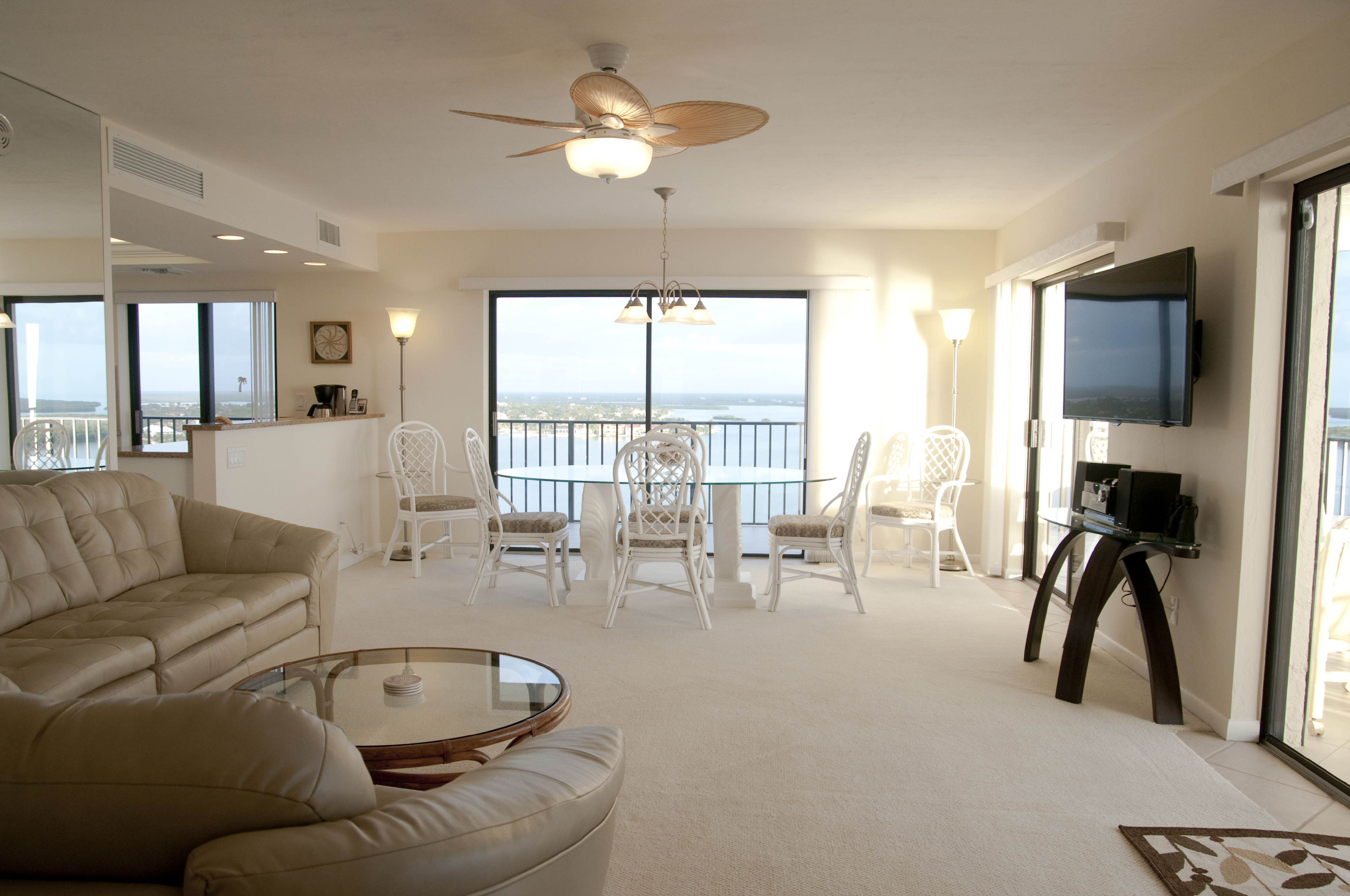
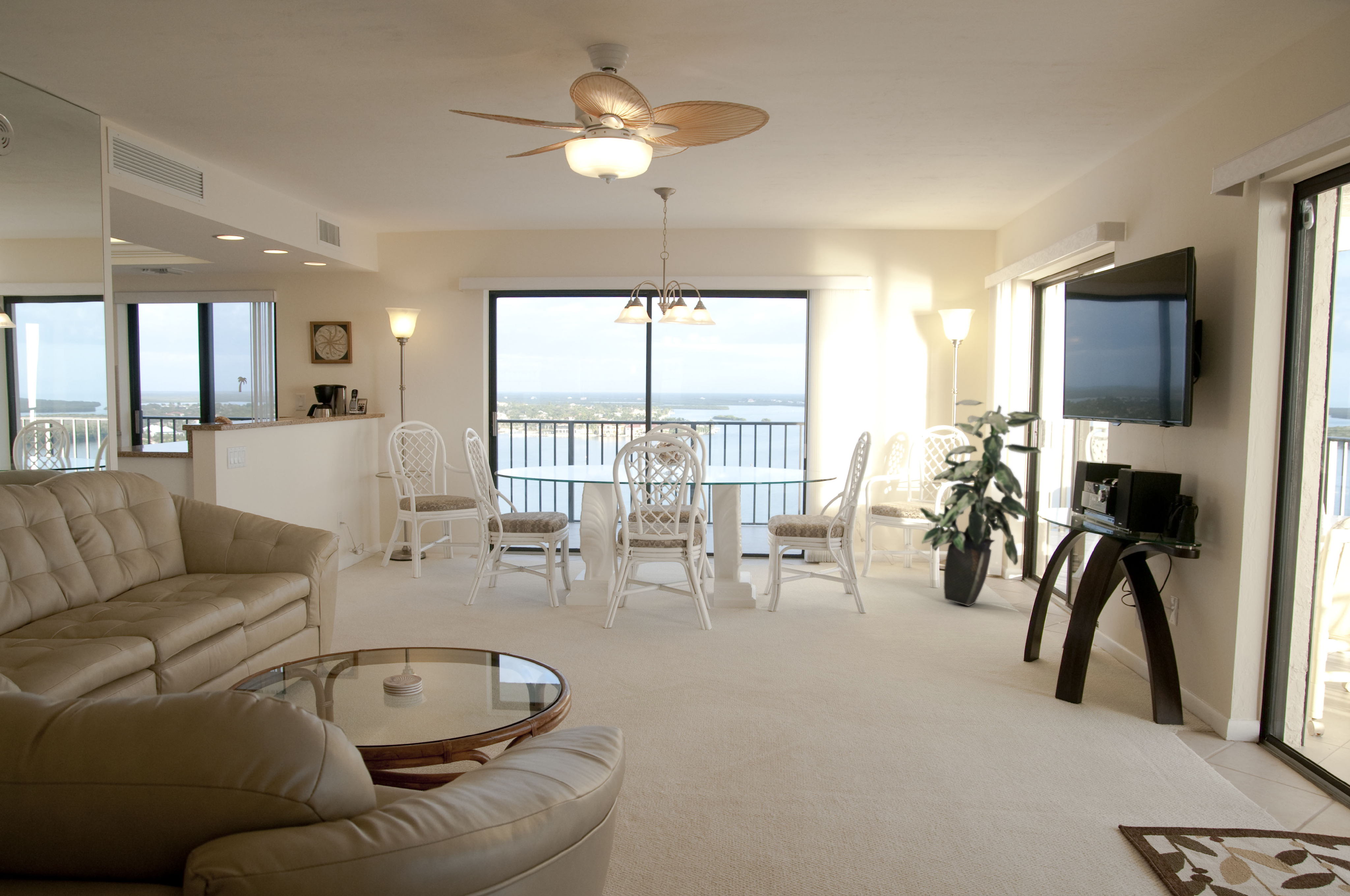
+ indoor plant (977, 502)
